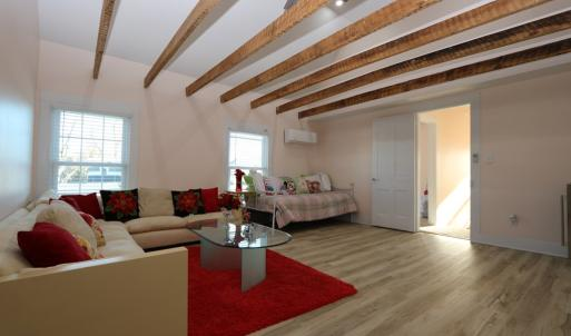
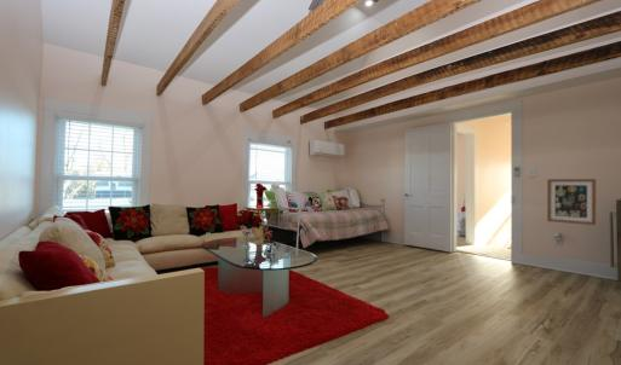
+ wall art (570, 201)
